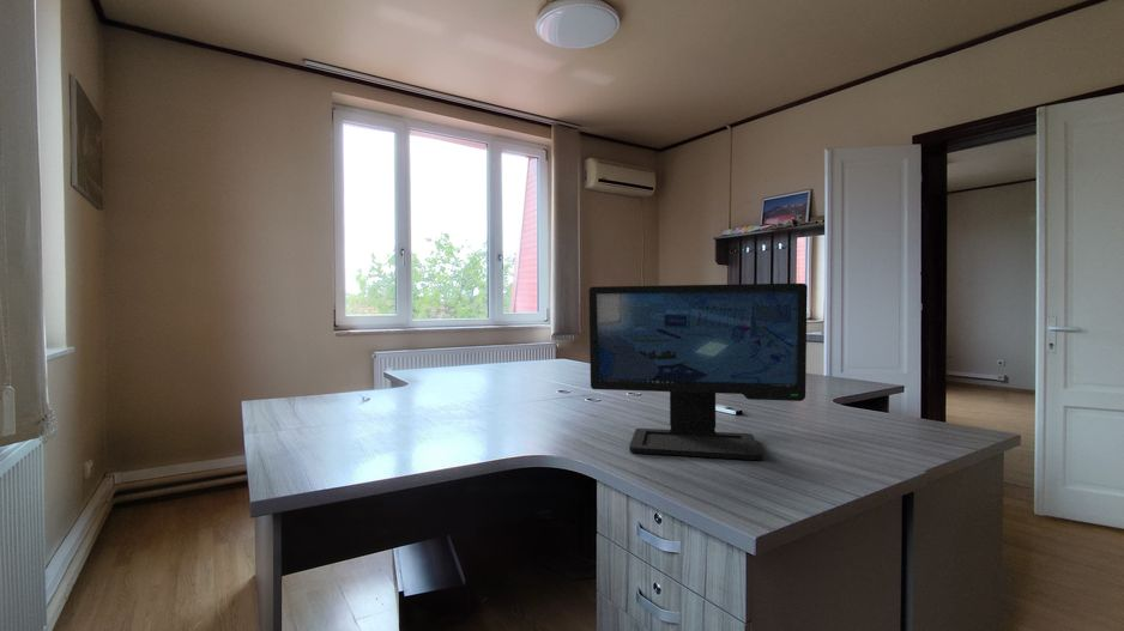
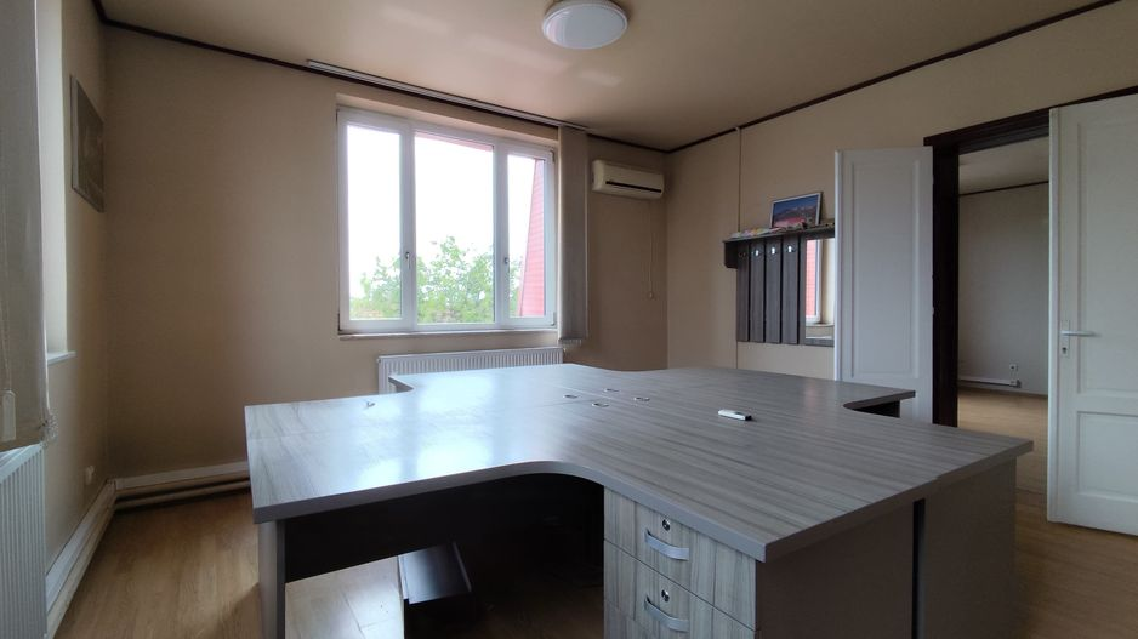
- computer monitor (693, 364)
